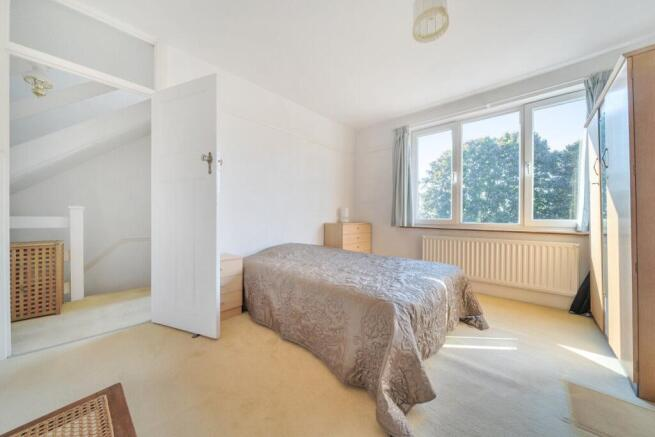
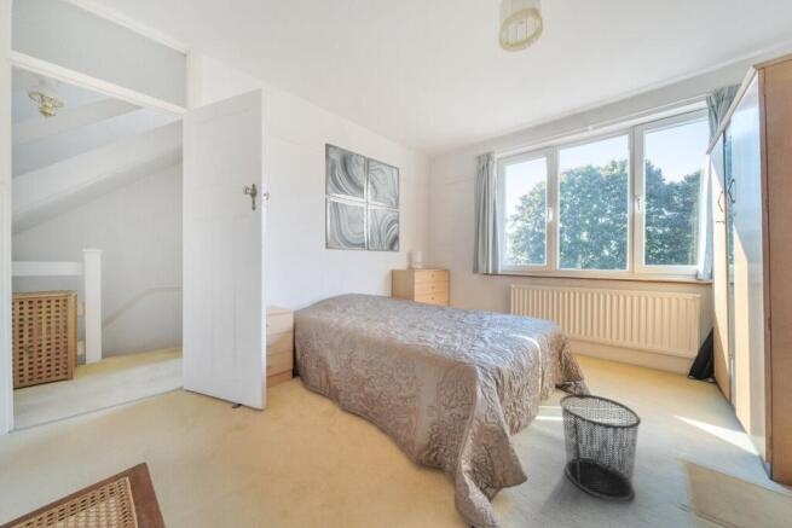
+ wall art (366, 202)
+ waste bin (597, 443)
